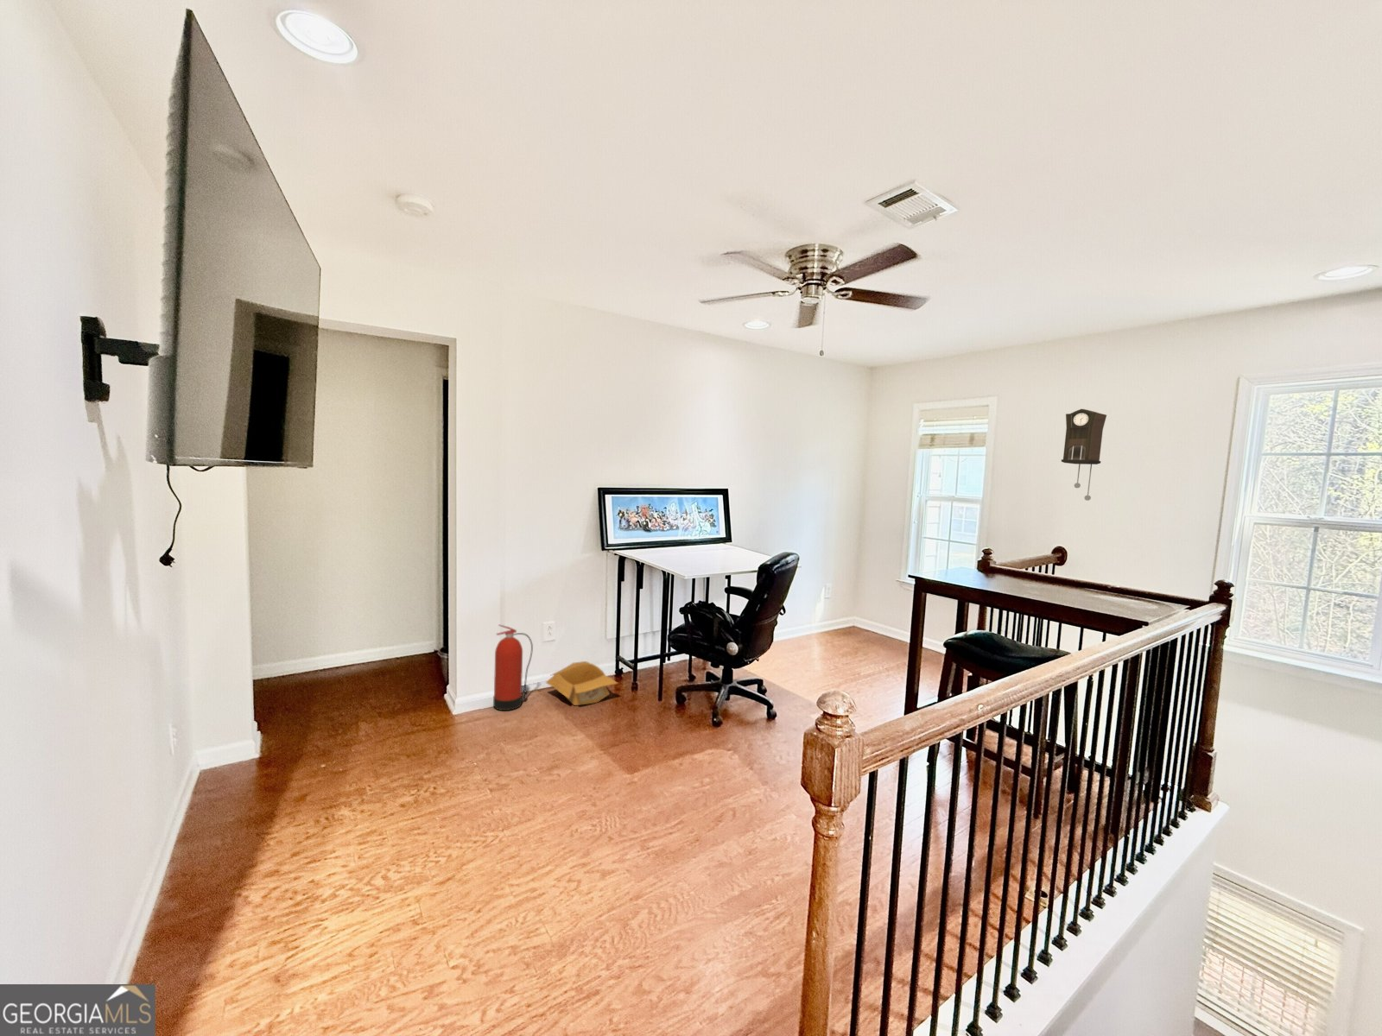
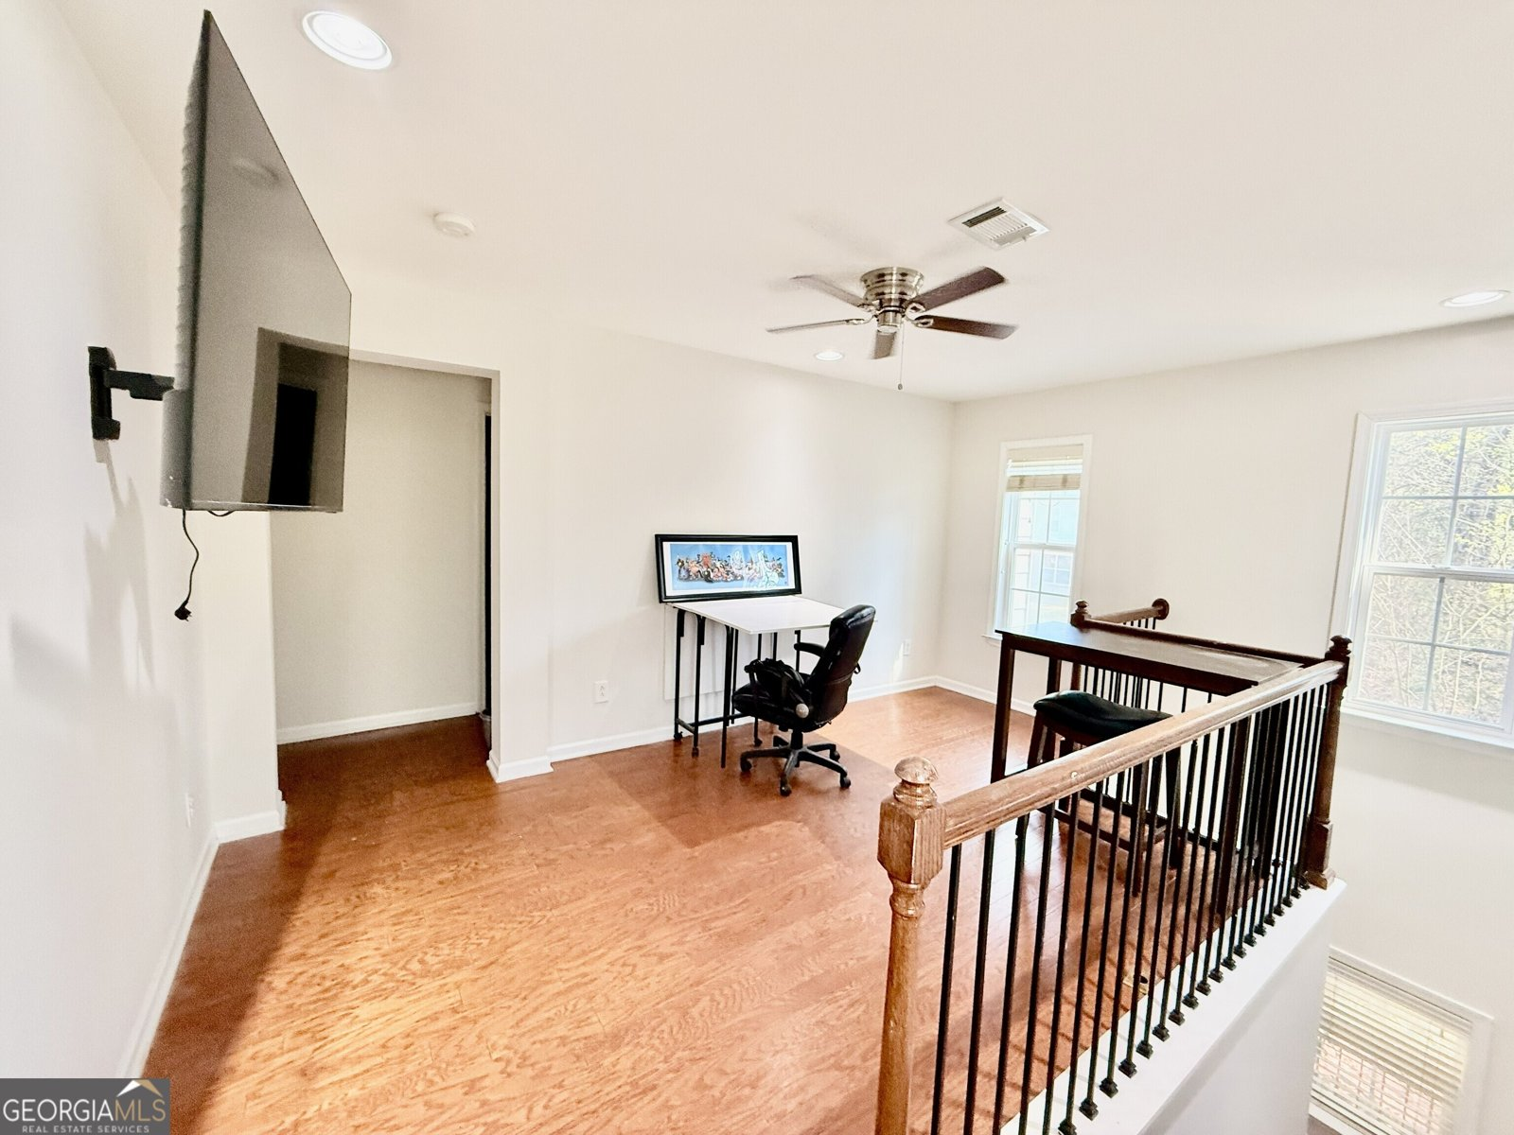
- pendulum clock (1082, 455)
- fire extinguisher (514, 663)
- cardboard box (580, 683)
